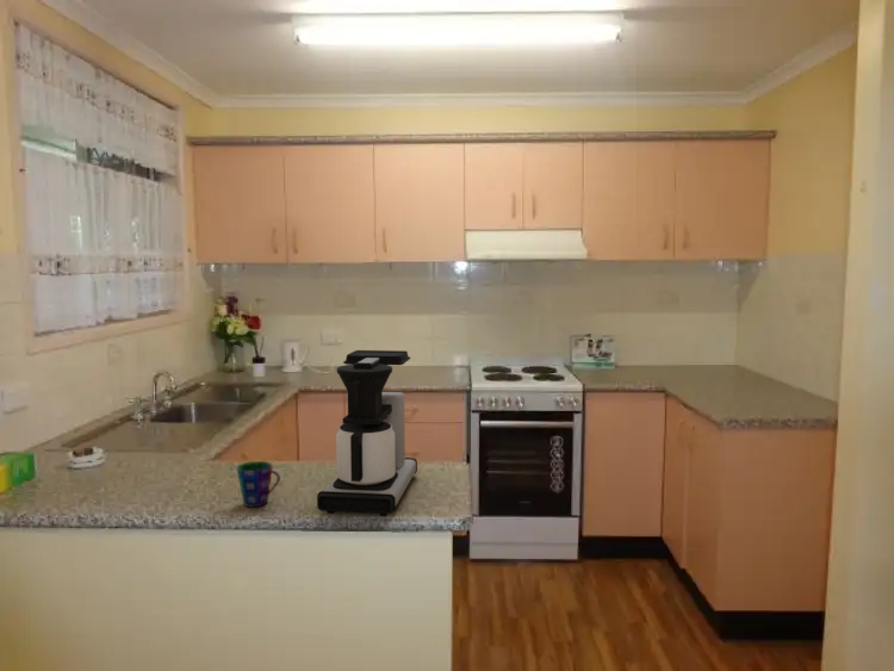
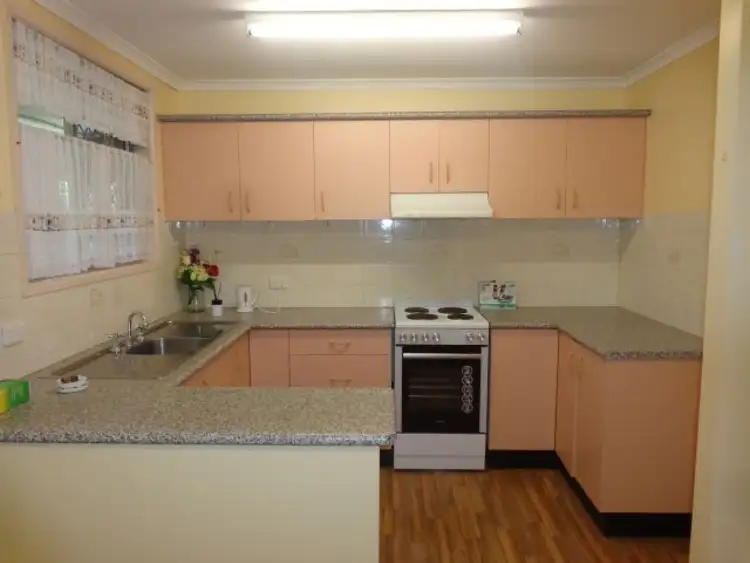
- coffee maker (370, 427)
- cup (260, 485)
